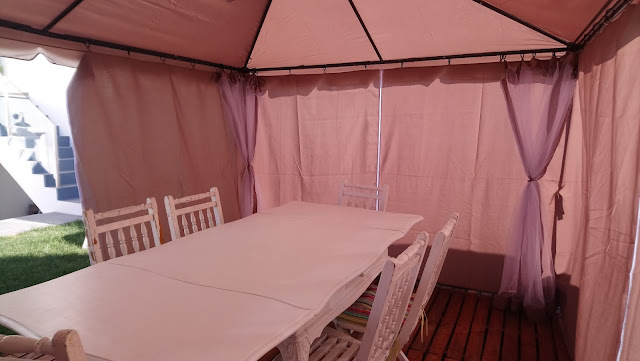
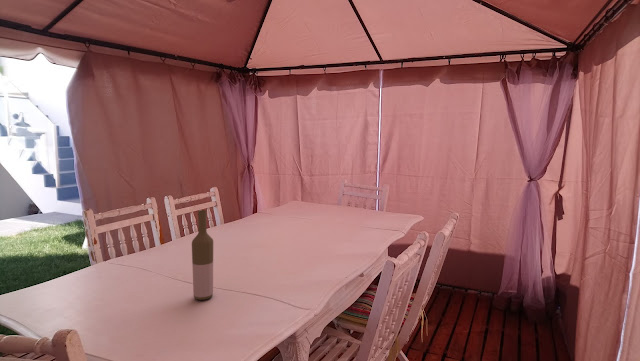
+ bottle (202, 254)
